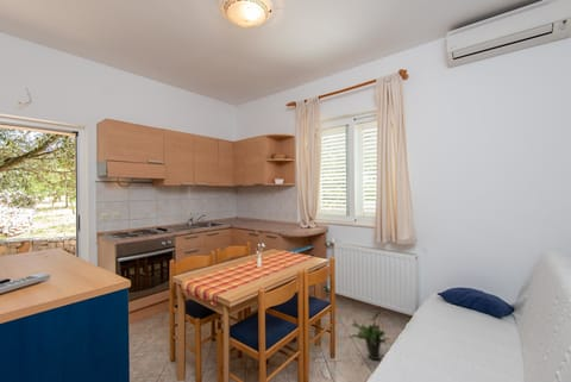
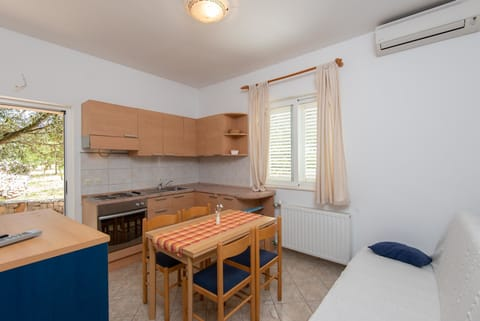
- potted plant (370, 333)
